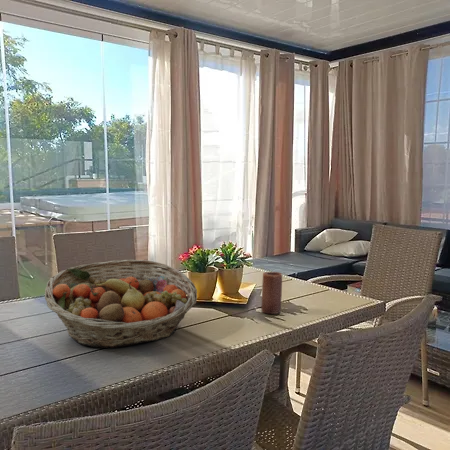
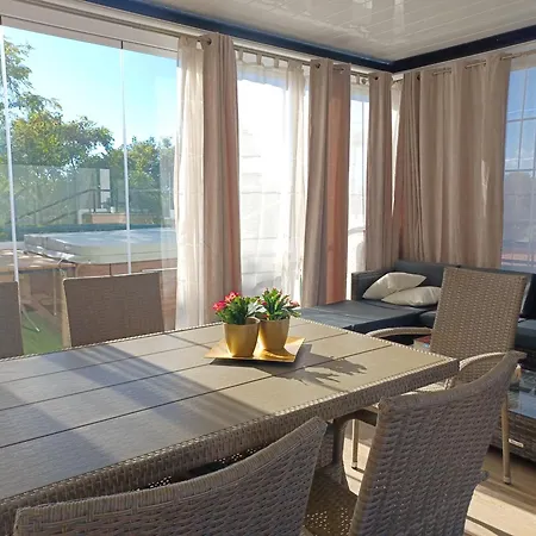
- fruit basket (123, 300)
- candle (271, 292)
